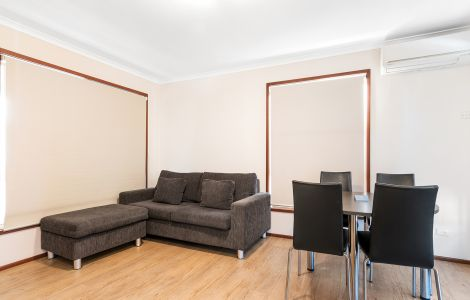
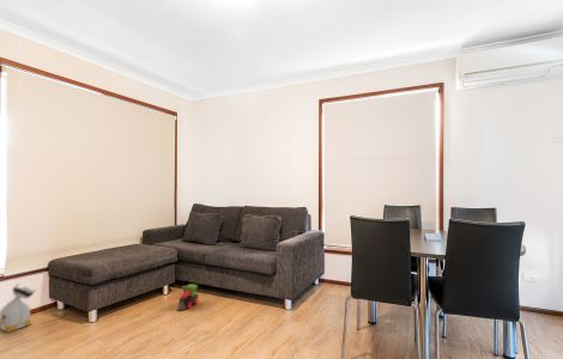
+ bag (16, 304)
+ toy train (186, 296)
